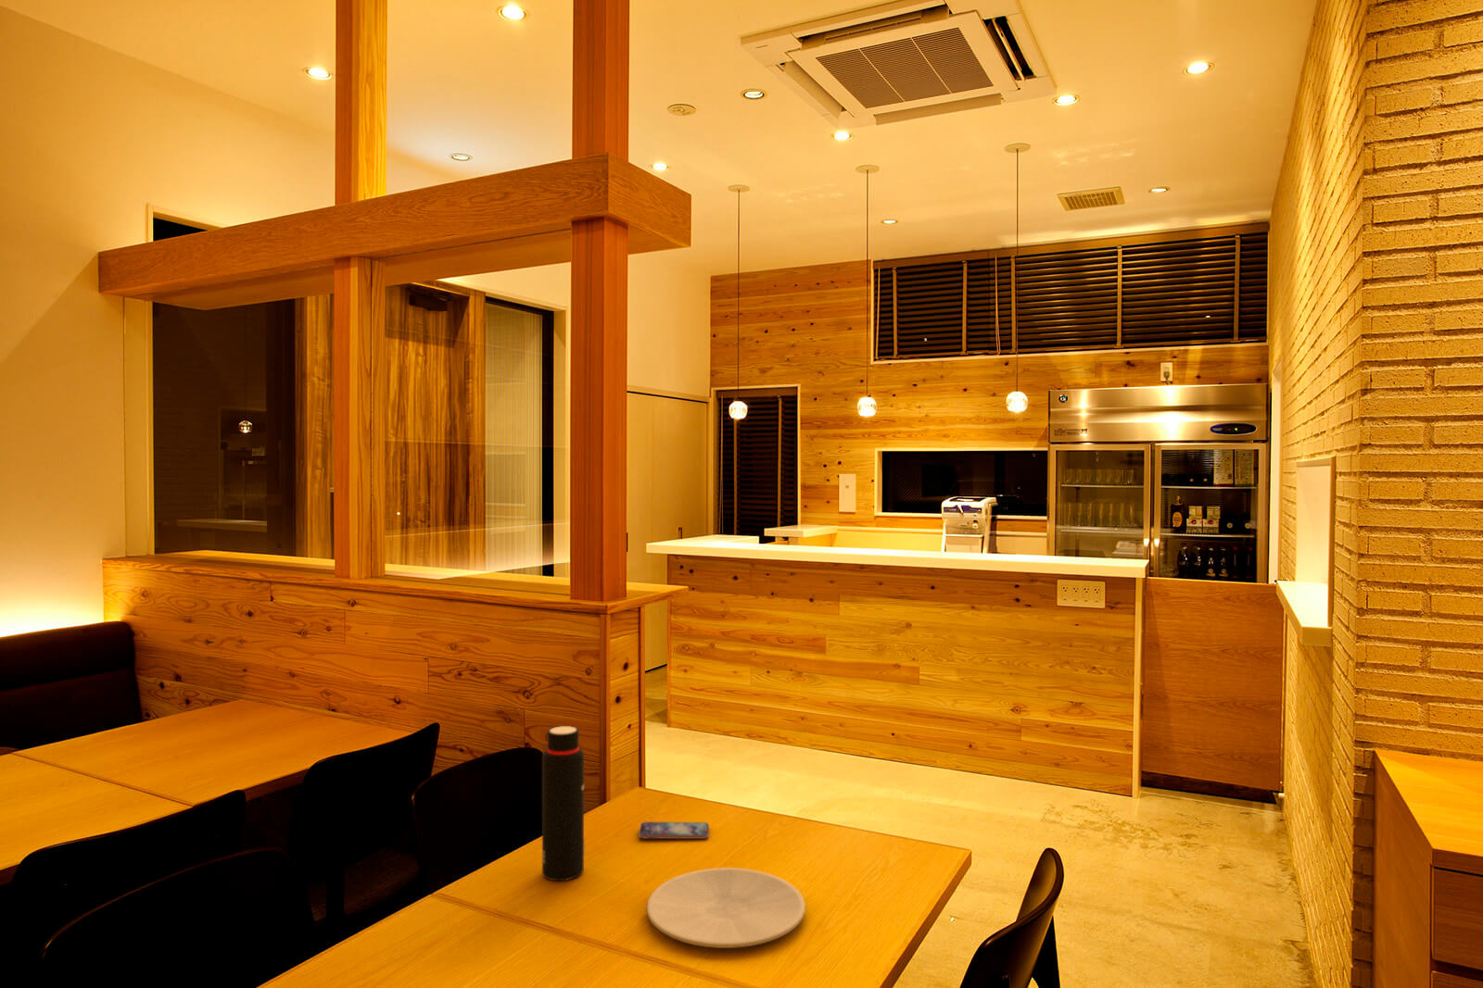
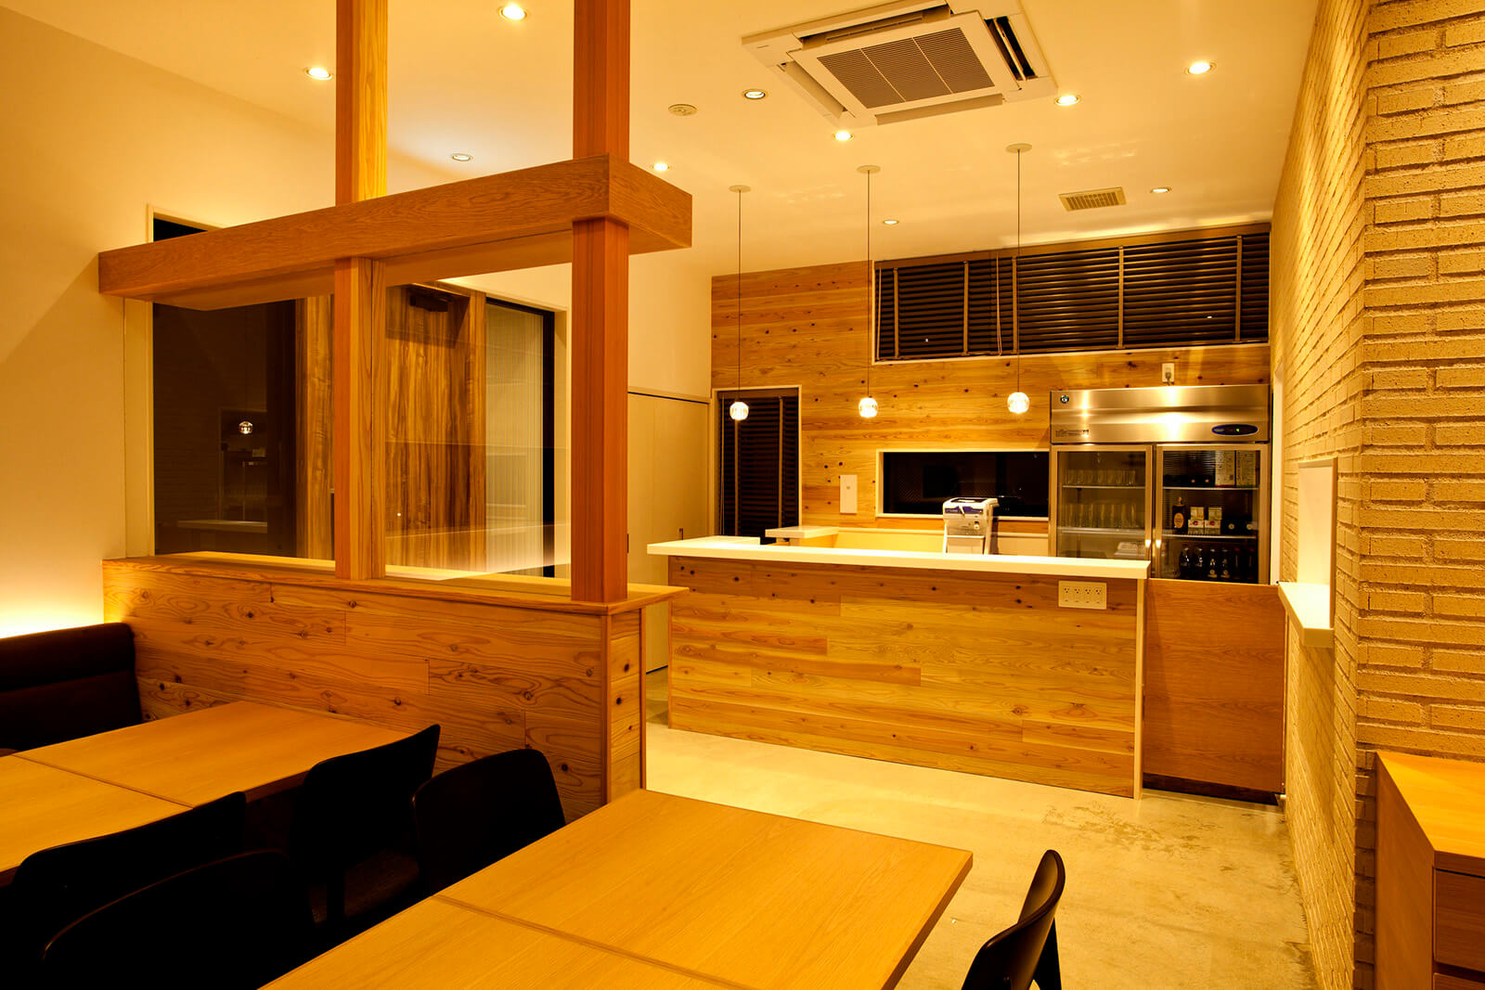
- smartphone (674, 829)
- water bottle (563, 799)
- plate (726, 906)
